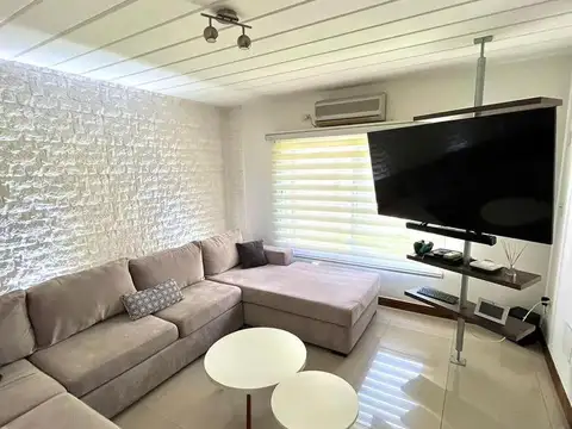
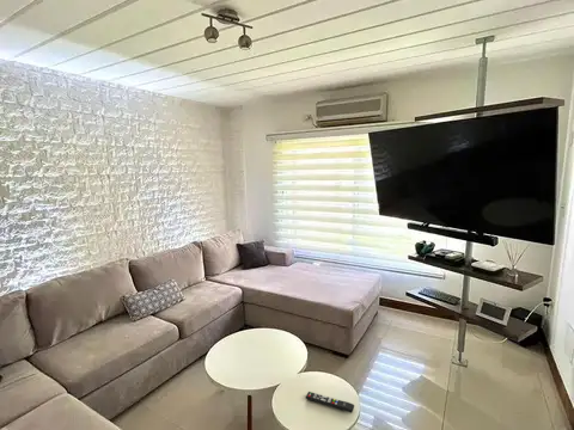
+ remote control (329, 401)
